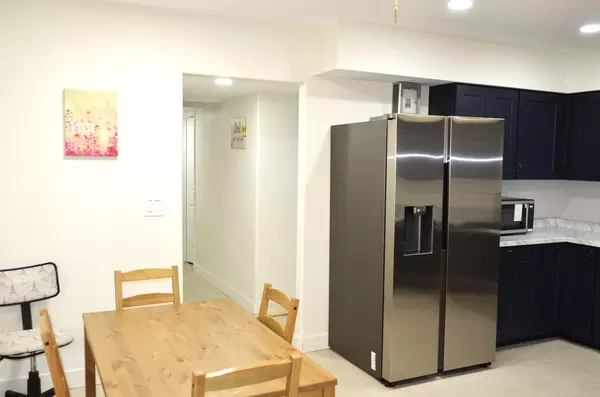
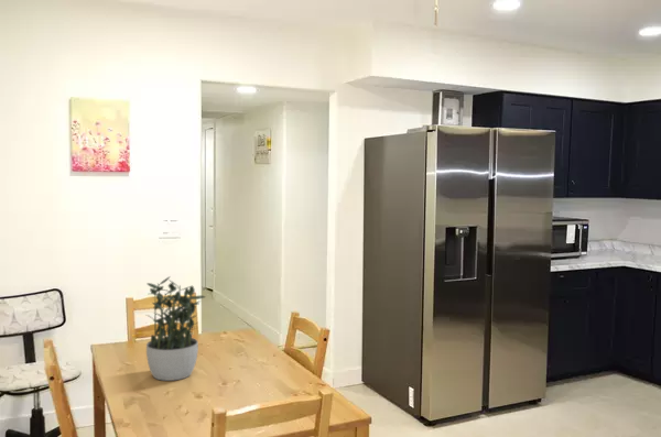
+ potted plant (175, 325)
